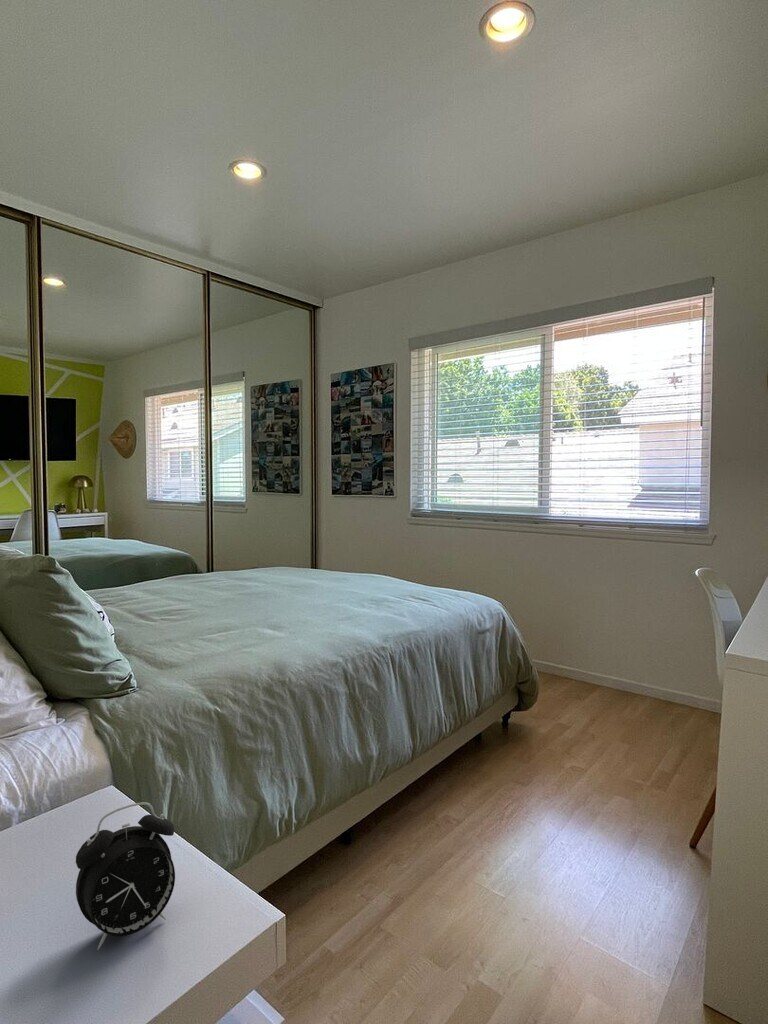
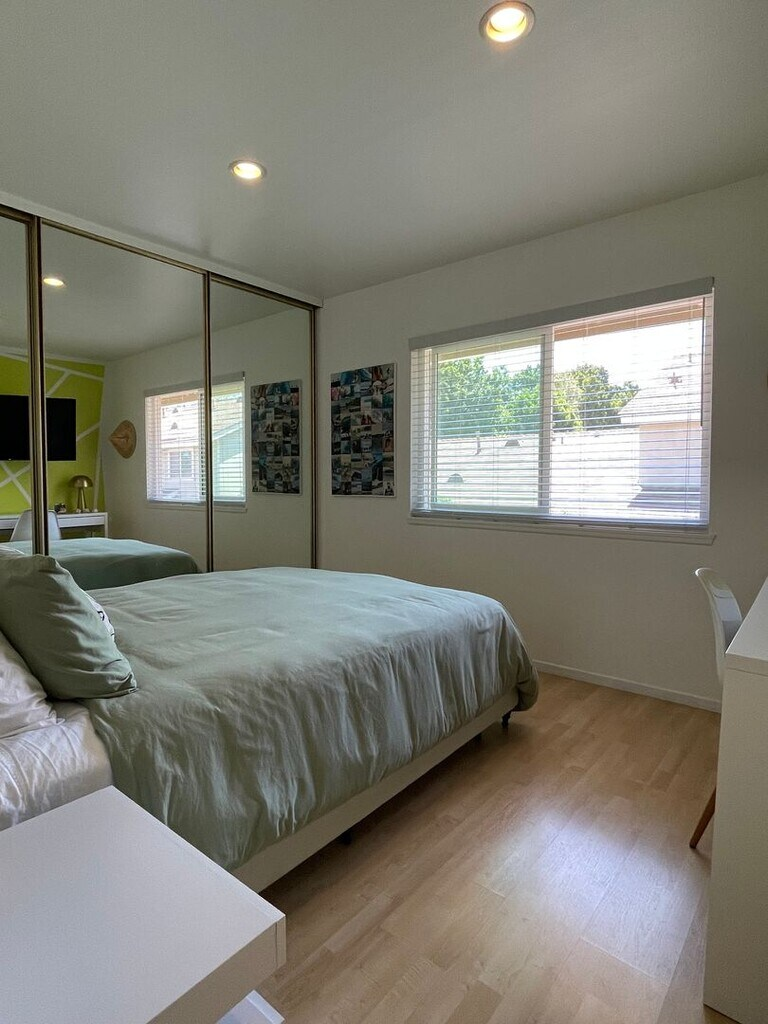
- alarm clock (128, 869)
